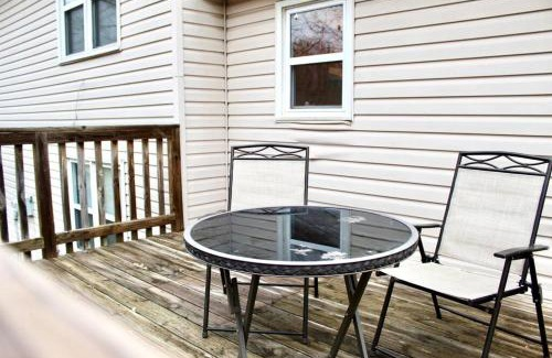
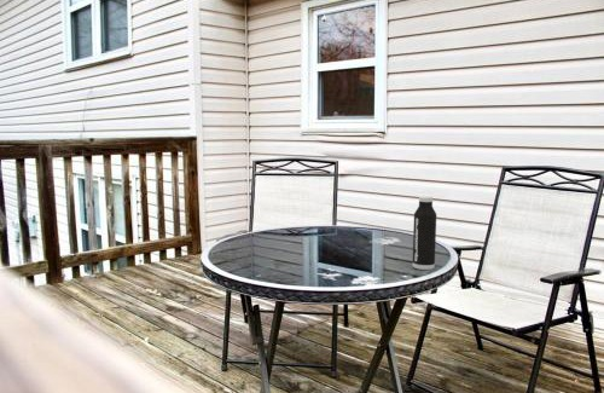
+ water bottle (424, 232)
